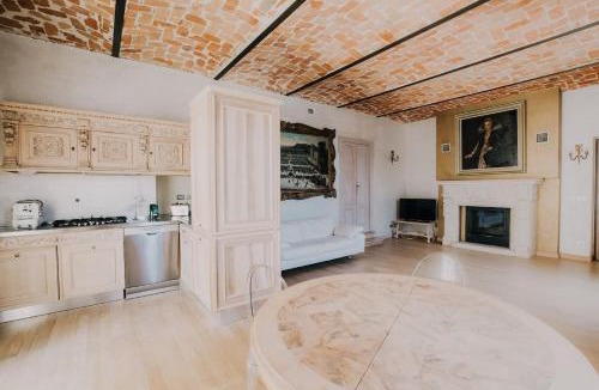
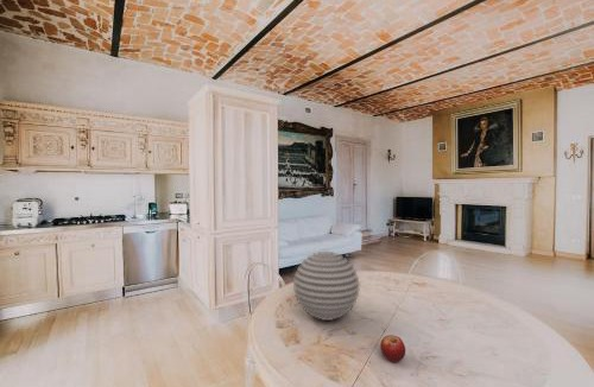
+ fruit (392, 348)
+ decorative ball (326, 284)
